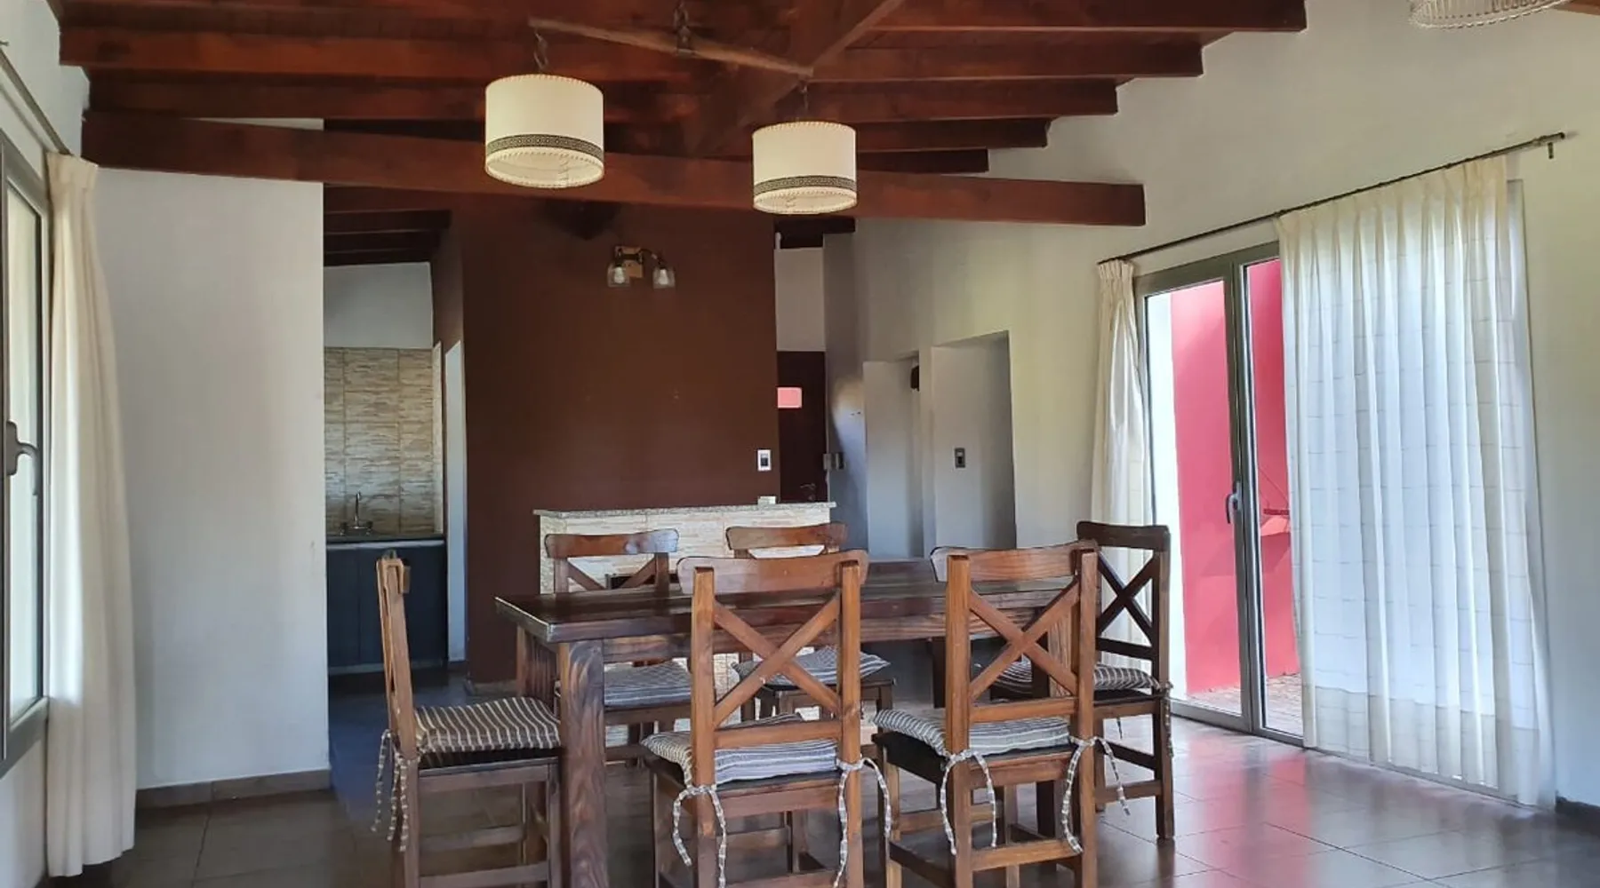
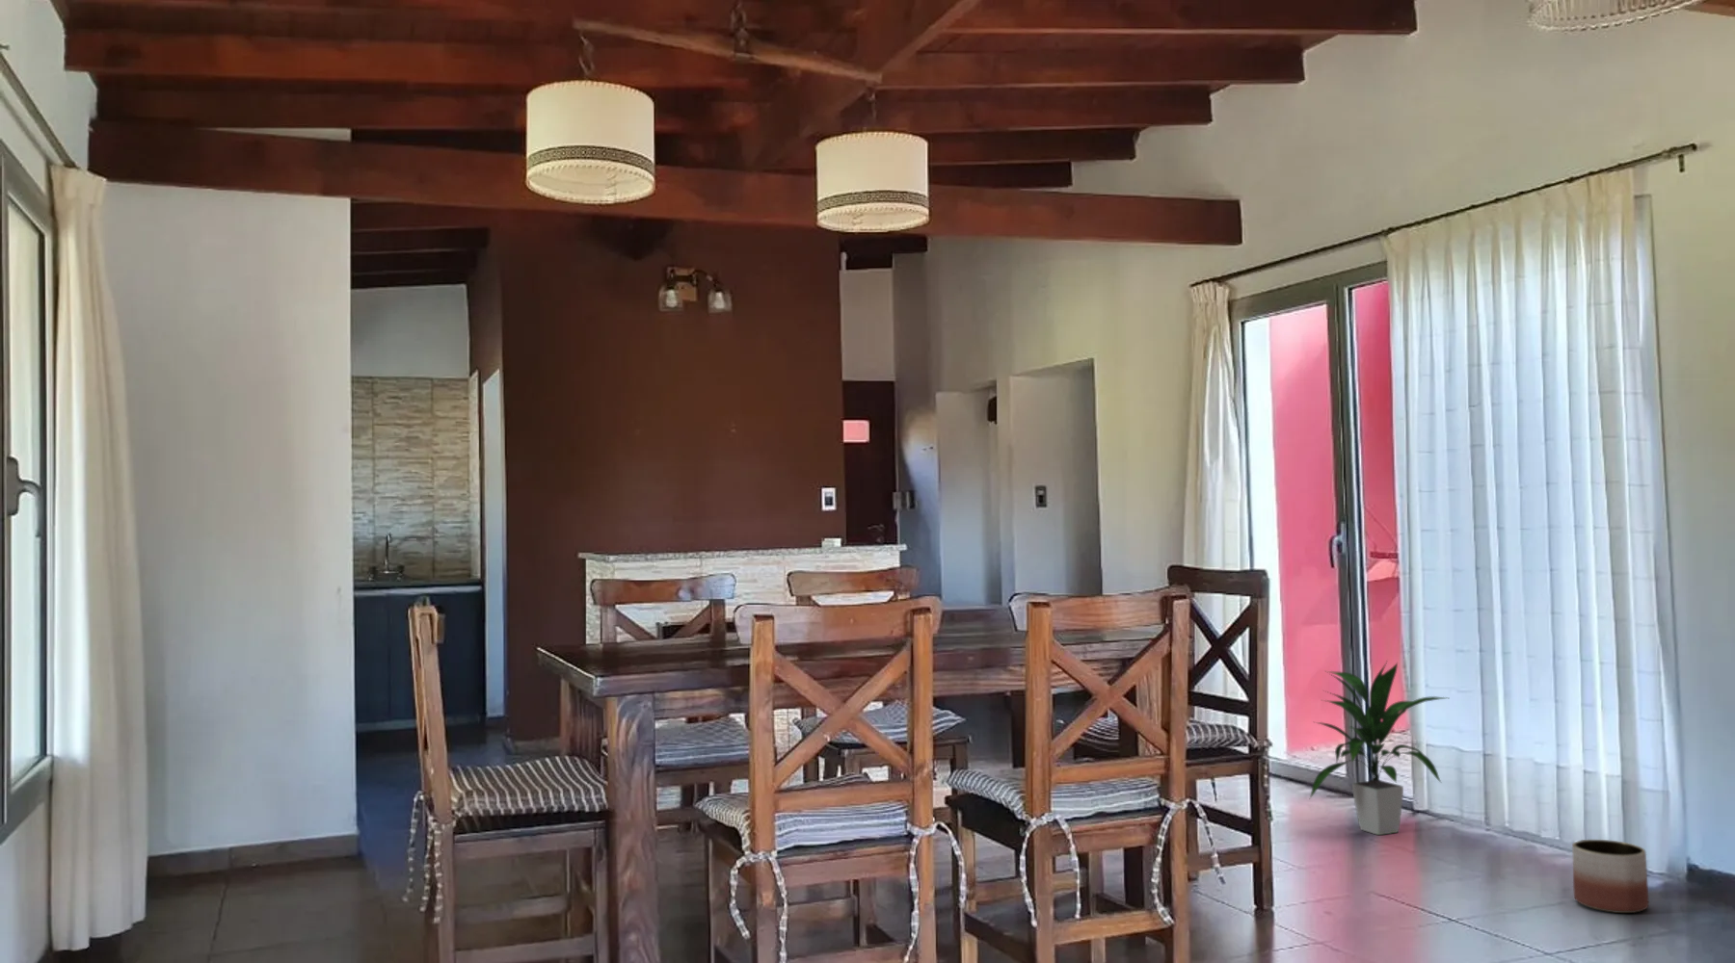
+ indoor plant (1368, 744)
+ planter (1609, 875)
